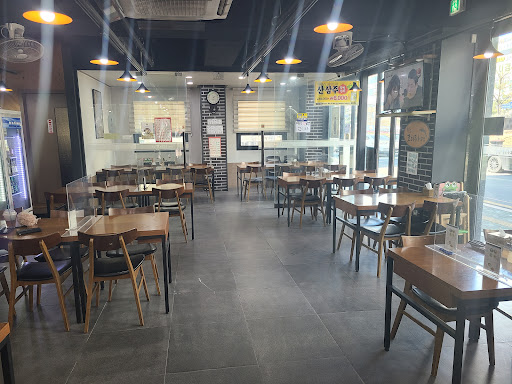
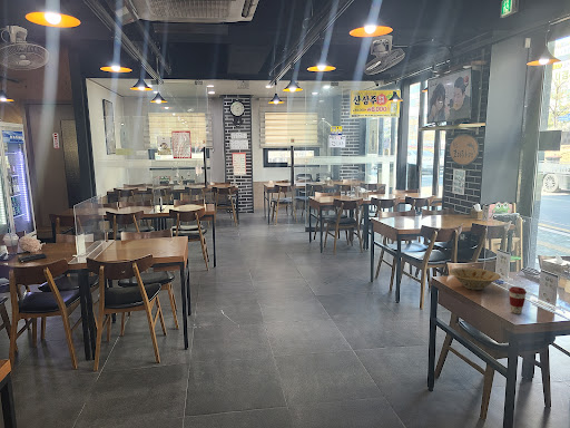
+ coffee cup (517, 300)
+ bowl (473, 280)
